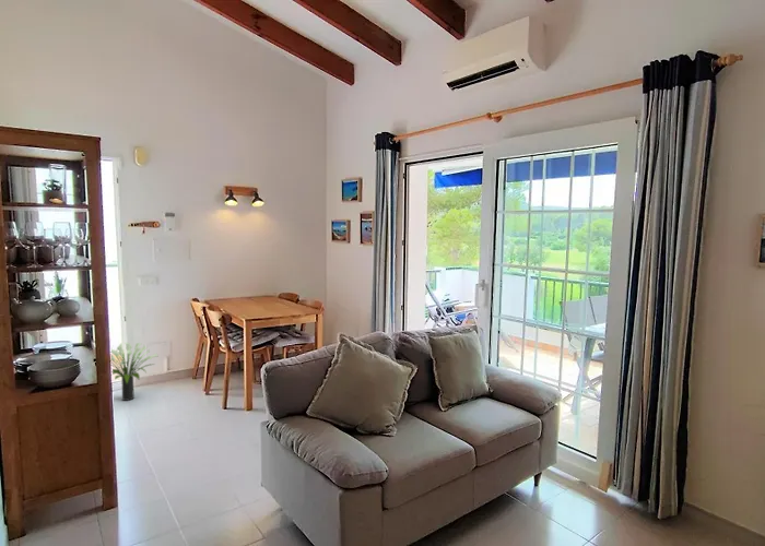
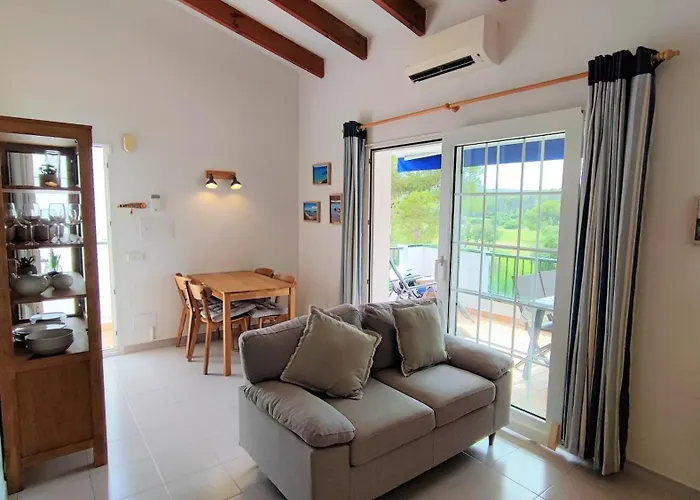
- potted plant (129, 370)
